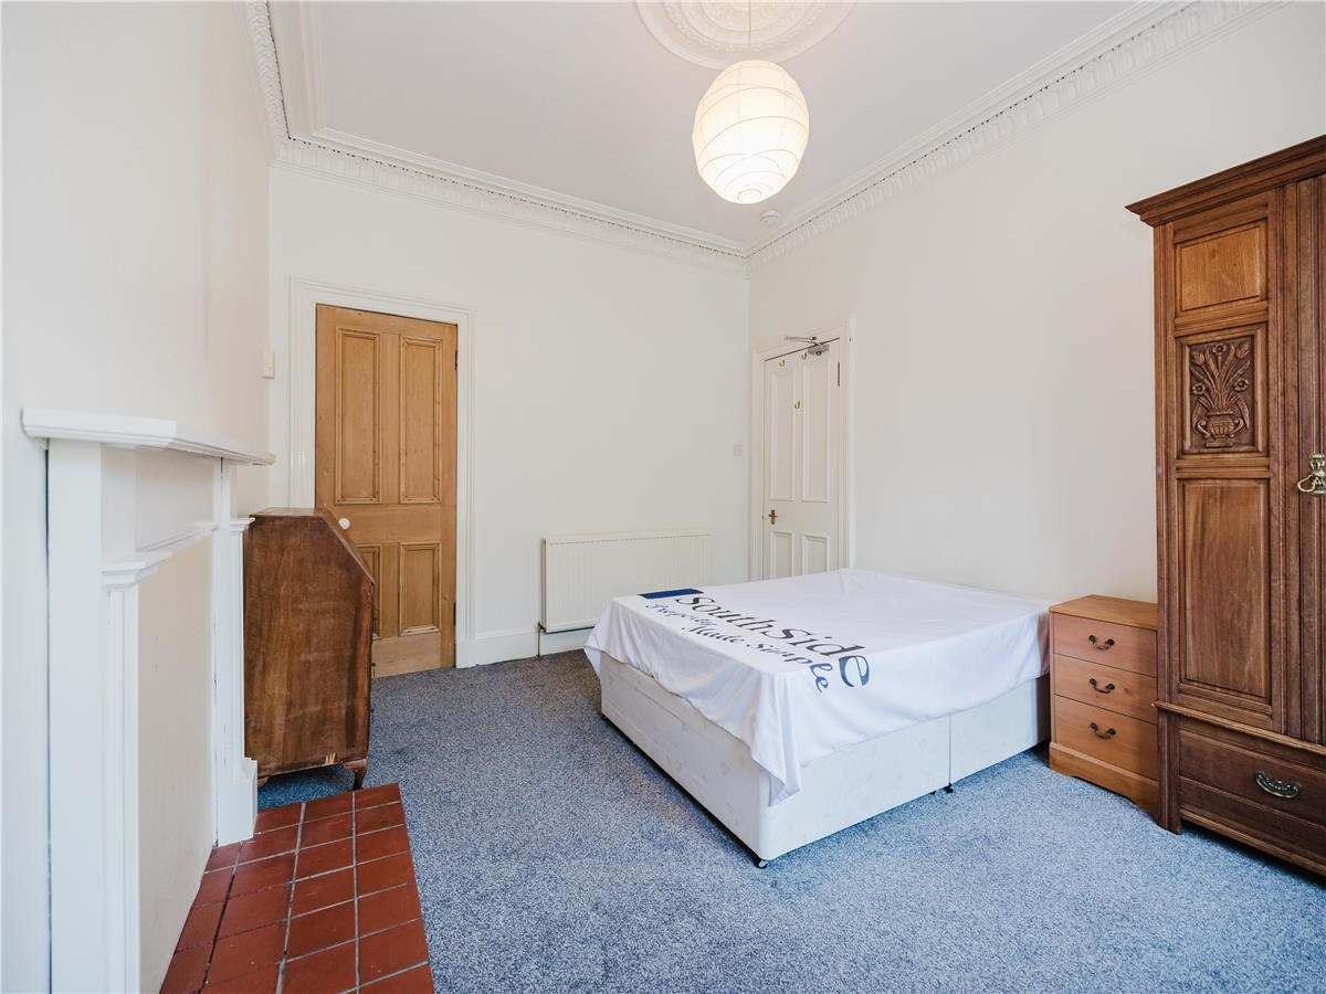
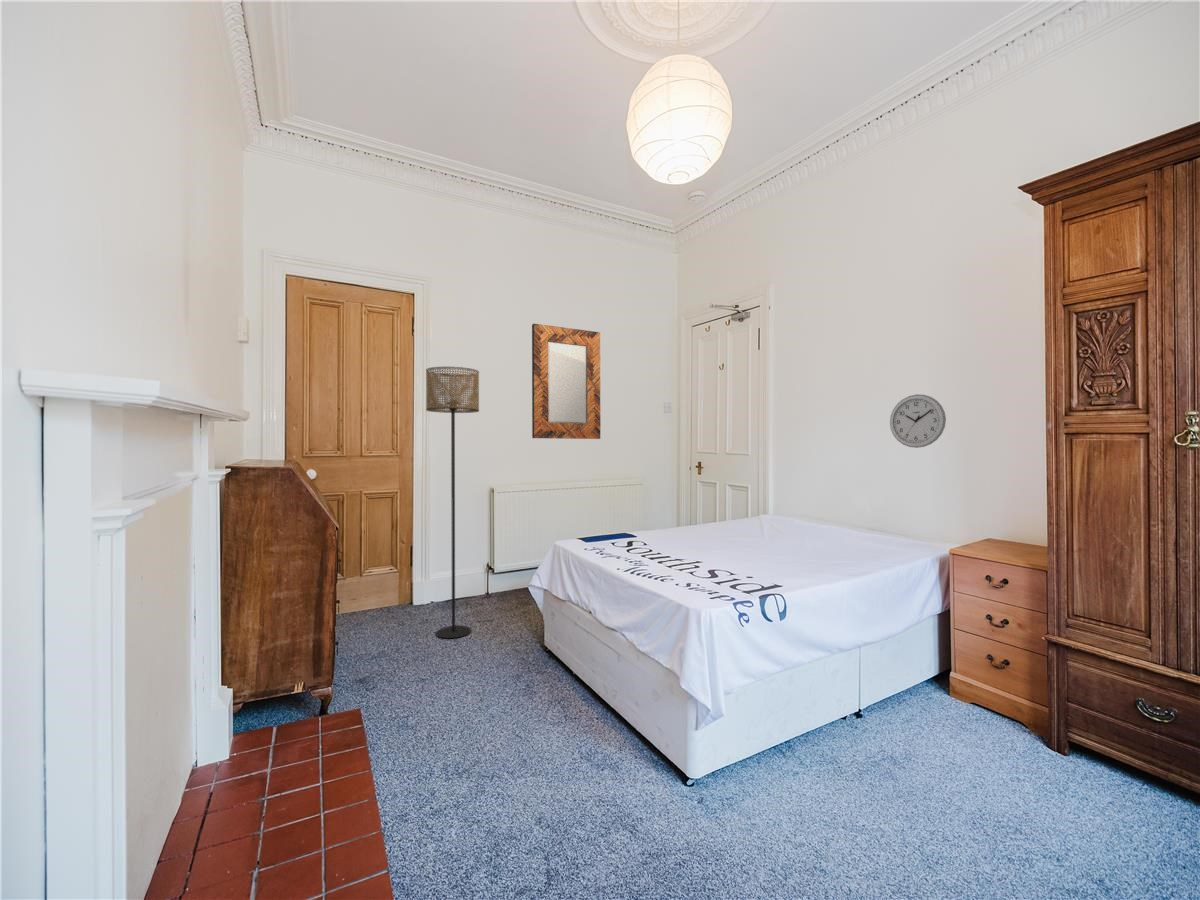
+ wall clock (915, 421)
+ home mirror (567, 383)
+ floor lamp (453, 501)
